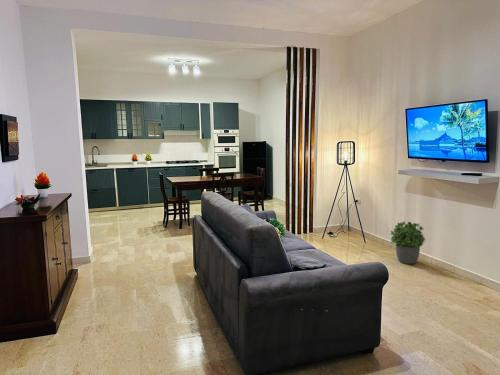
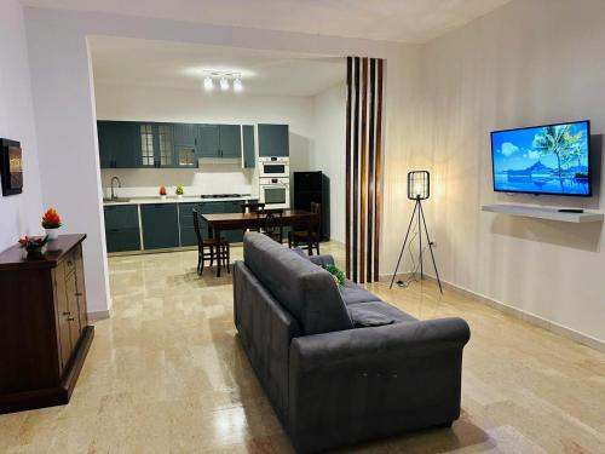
- potted plant (407, 241)
